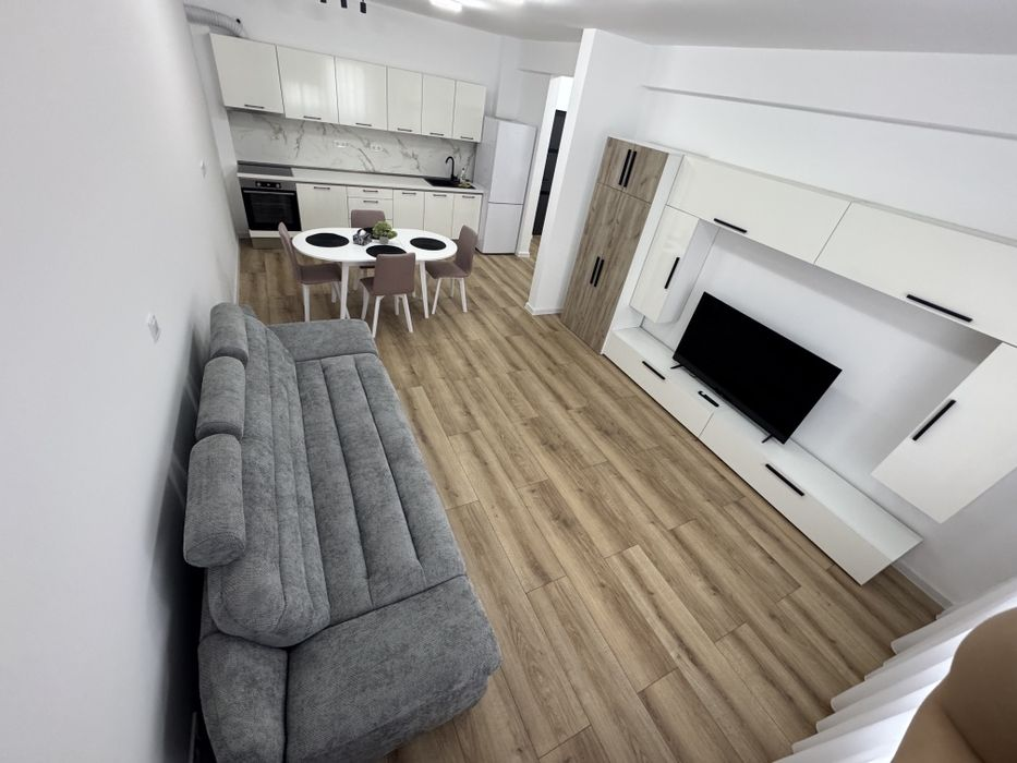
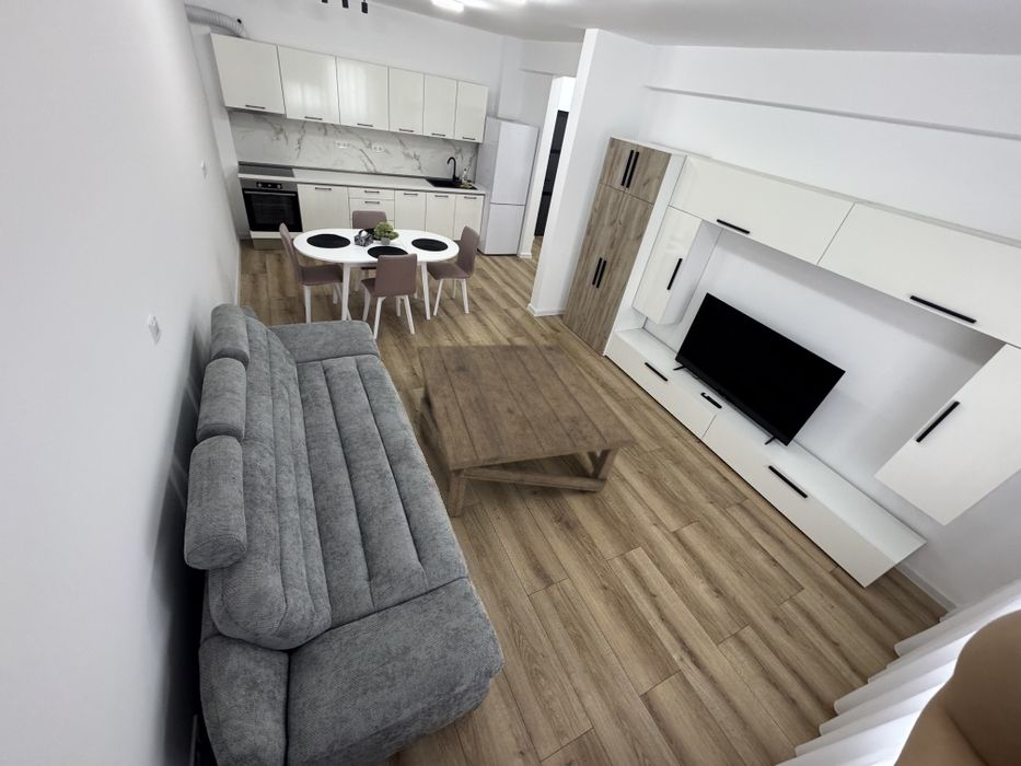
+ coffee table (511, 418)
